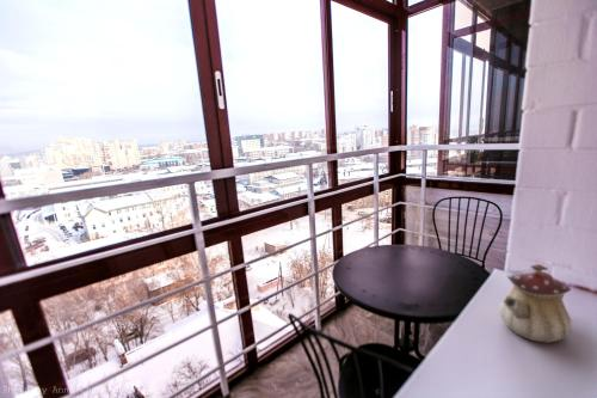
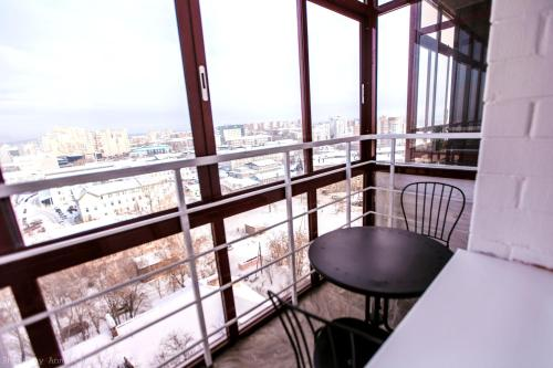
- teapot (537, 295)
